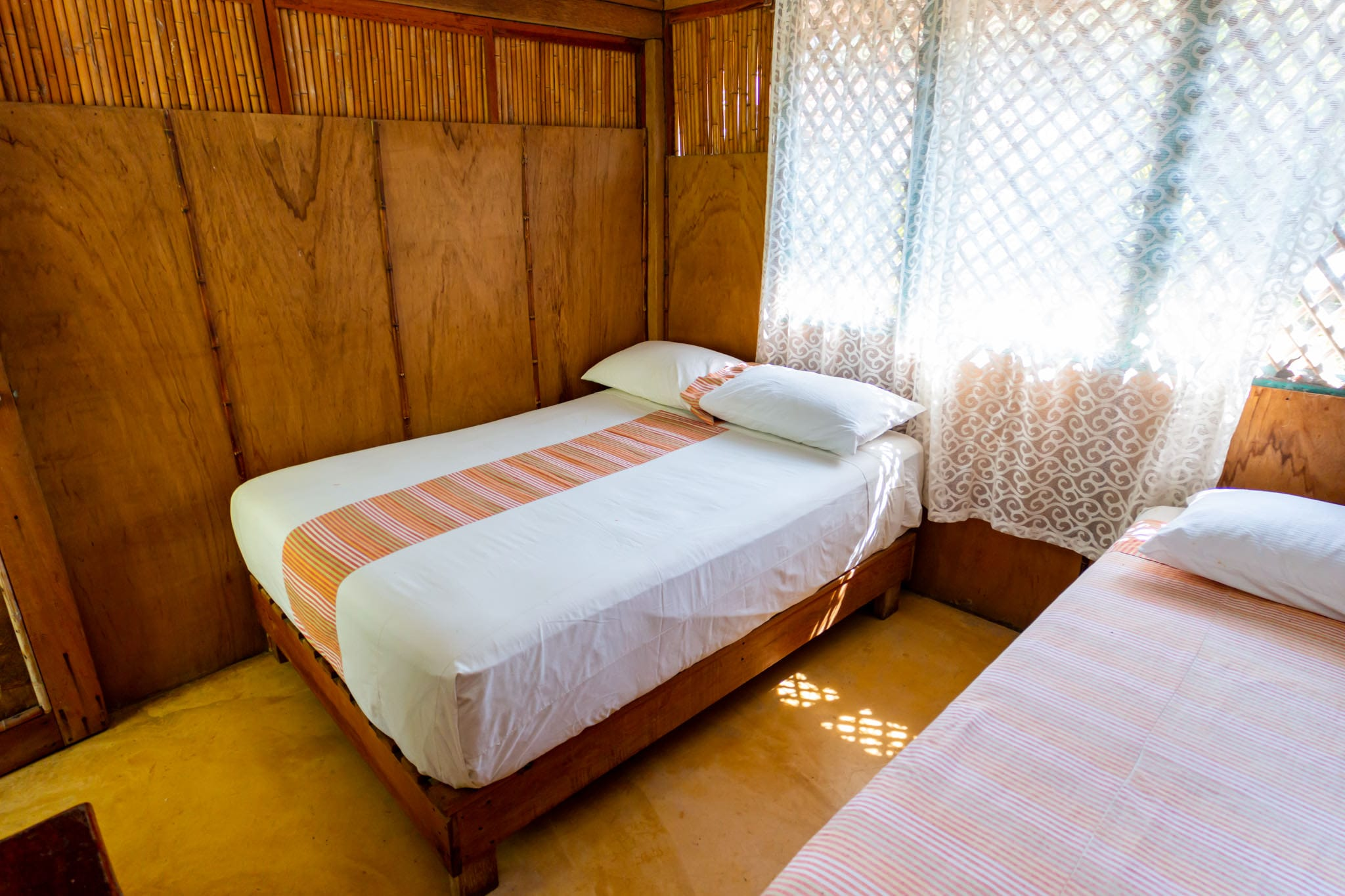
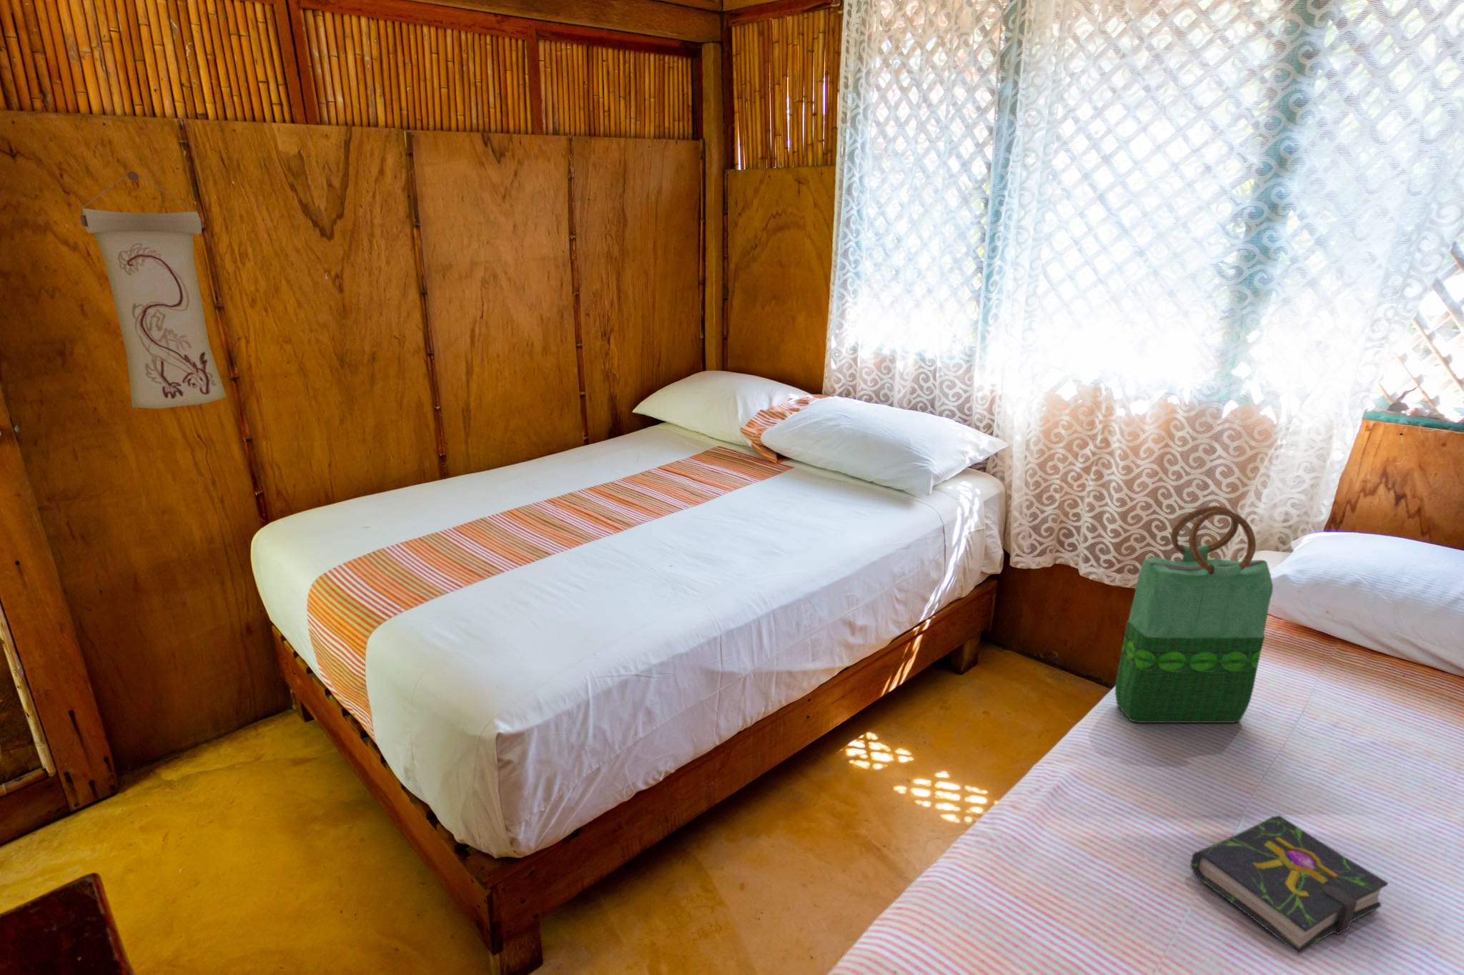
+ tote bag (1197, 615)
+ book (1285, 876)
+ wall scroll (159, 294)
